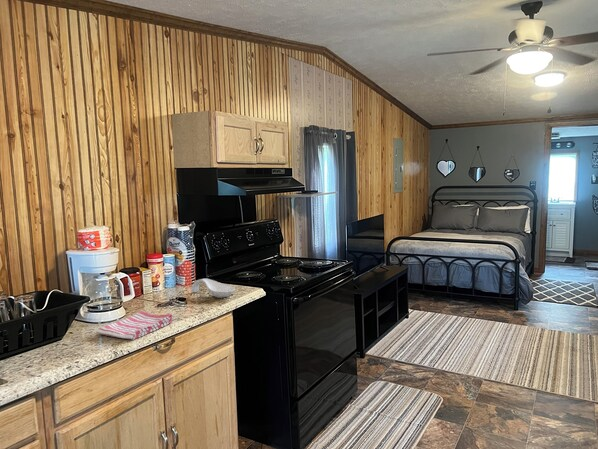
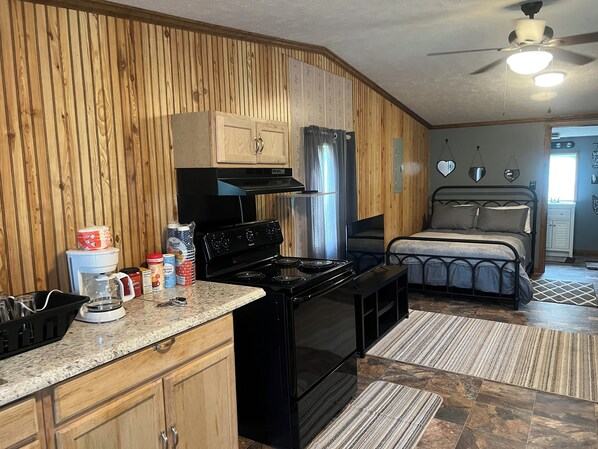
- spoon rest (212, 287)
- dish towel (136, 324)
